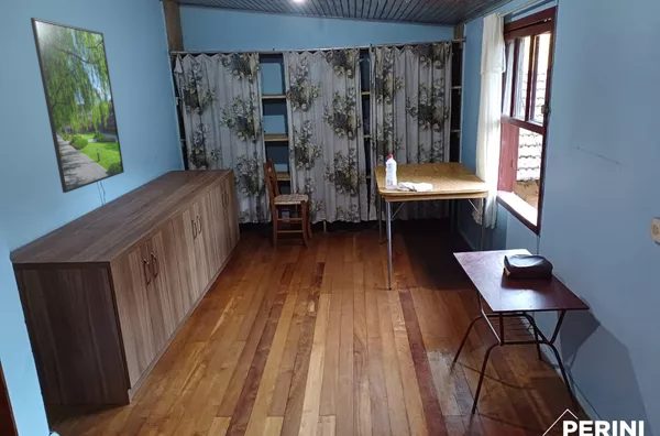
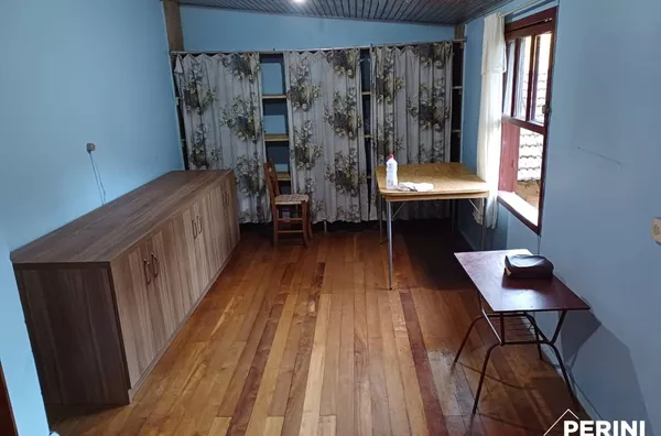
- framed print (84, 107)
